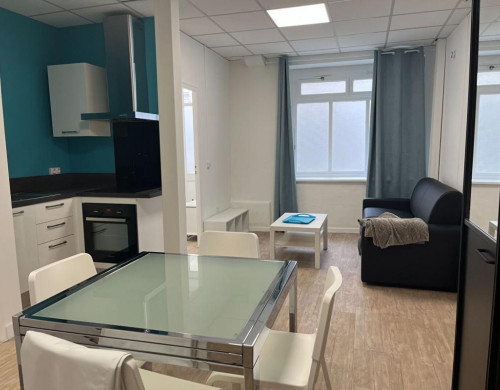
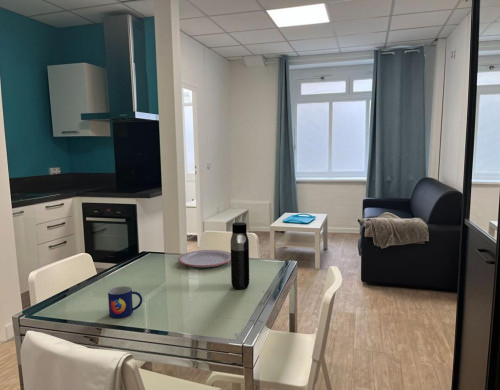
+ mug (125, 301)
+ water bottle (239, 255)
+ plate (206, 259)
